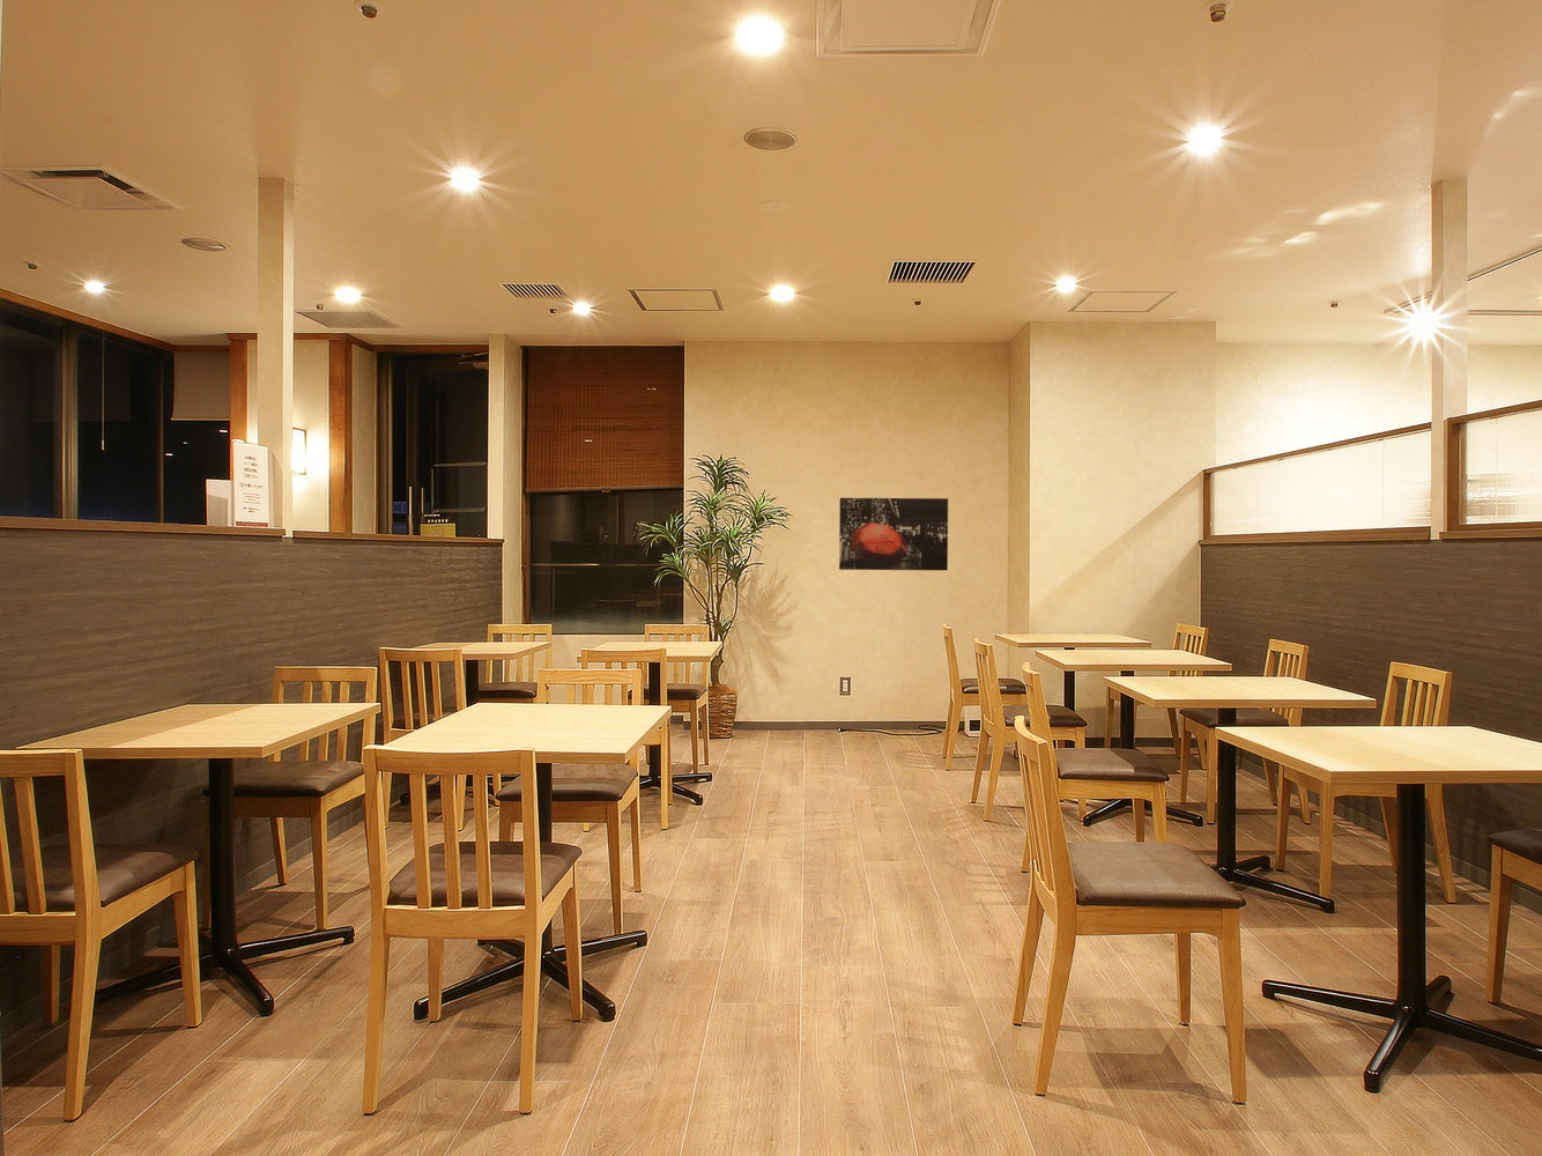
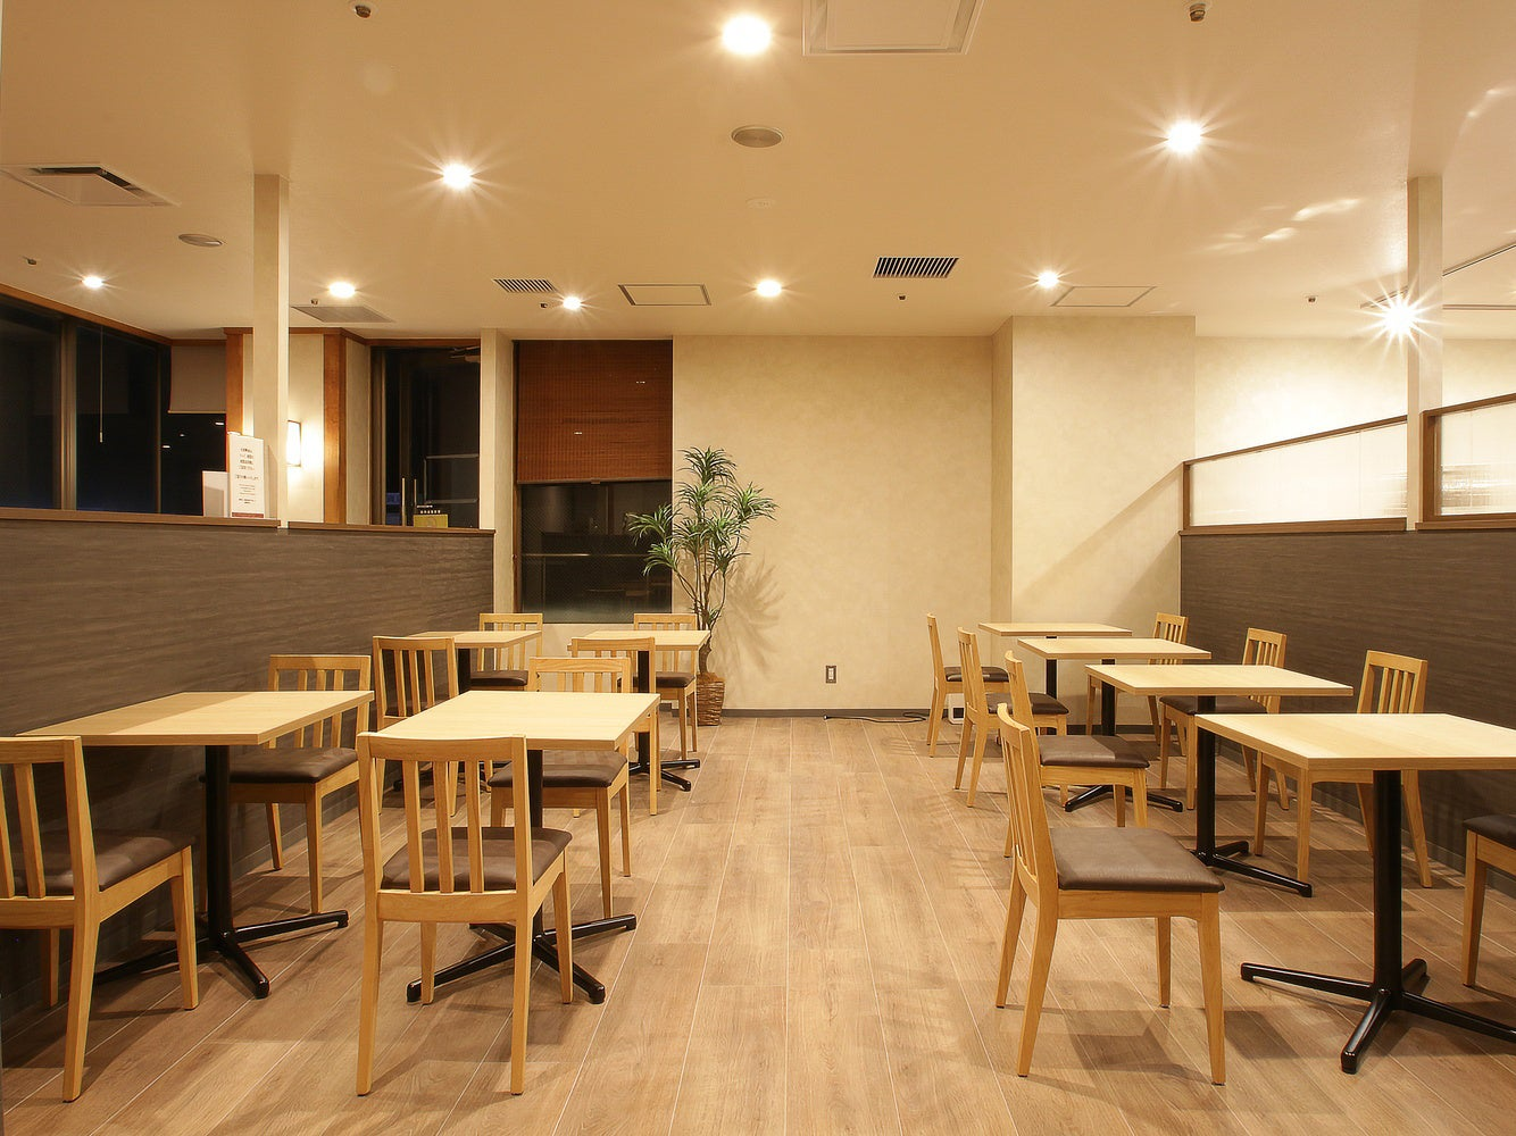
- wall art (894, 534)
